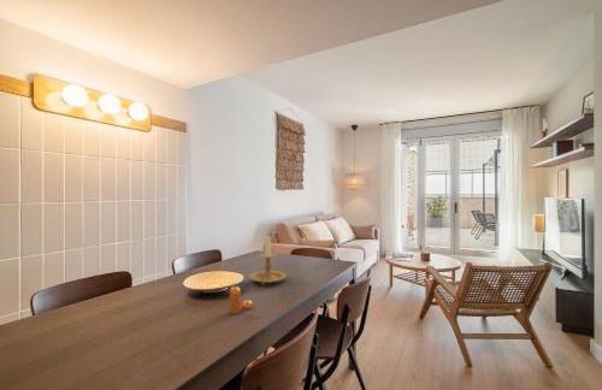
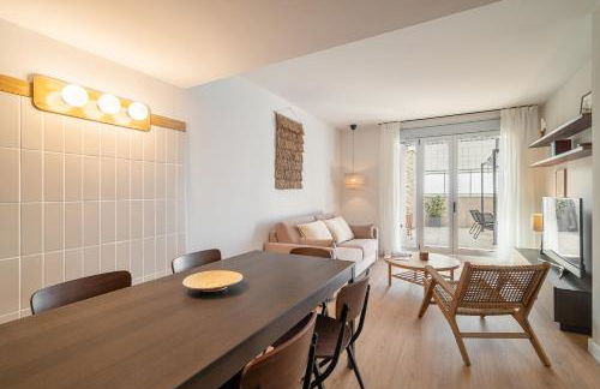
- pepper shaker (240, 296)
- candle holder (267, 256)
